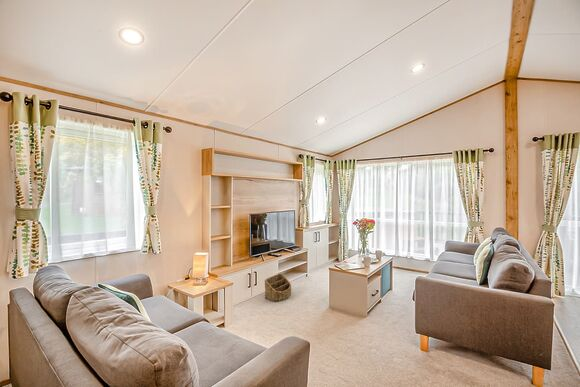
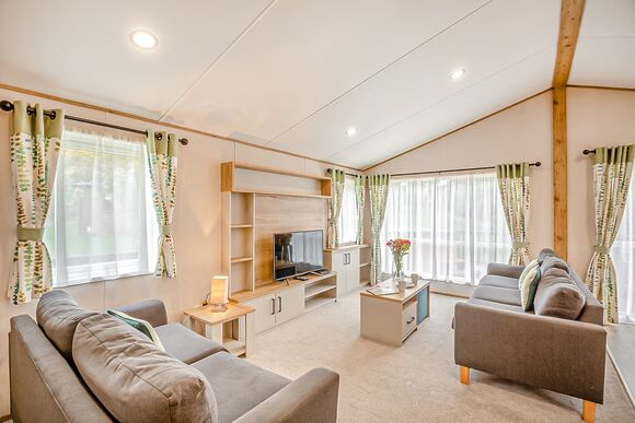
- basket (279, 287)
